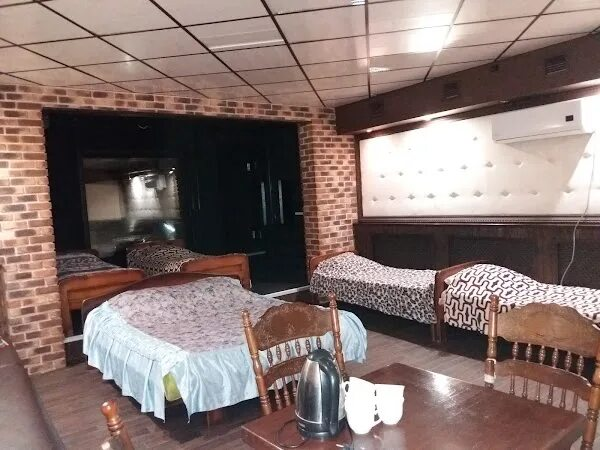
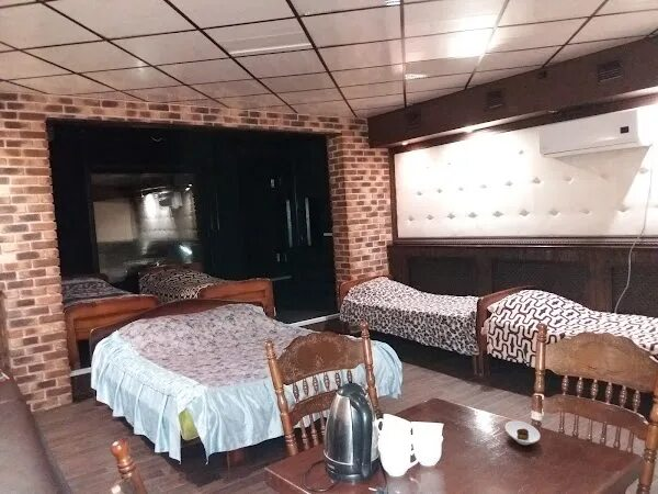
+ saucer (522, 434)
